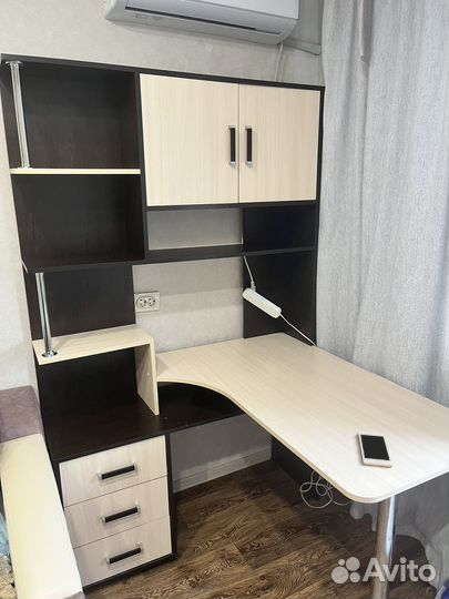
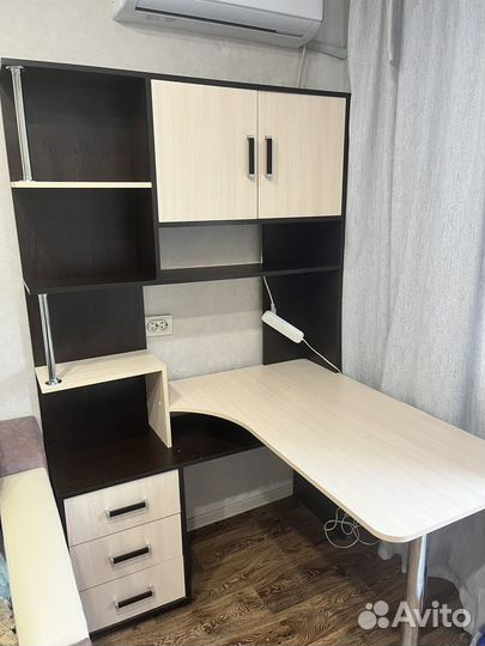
- cell phone (374, 448)
